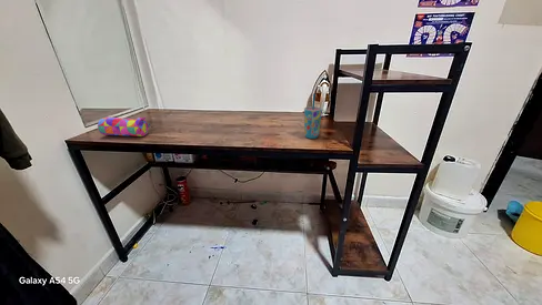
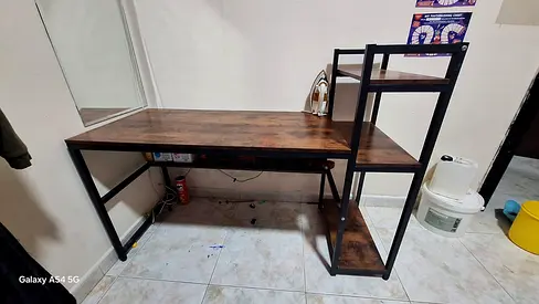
- pencil case (124, 125)
- cup (312, 115)
